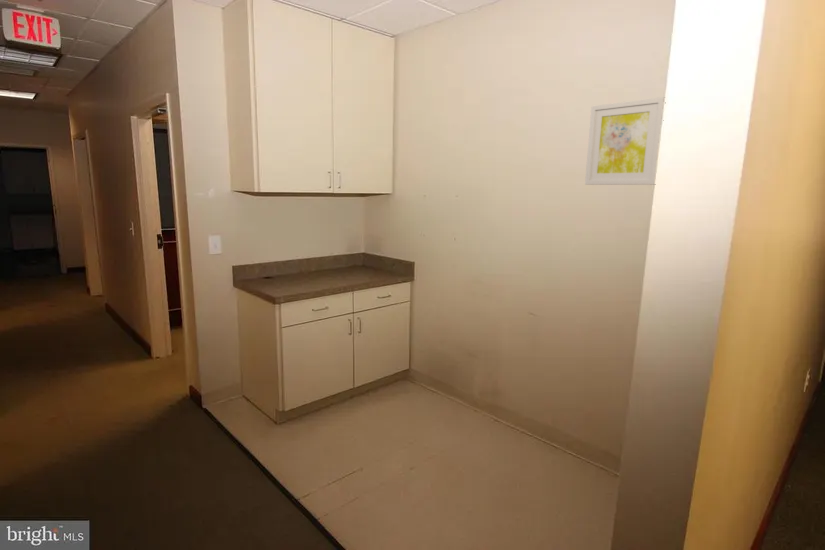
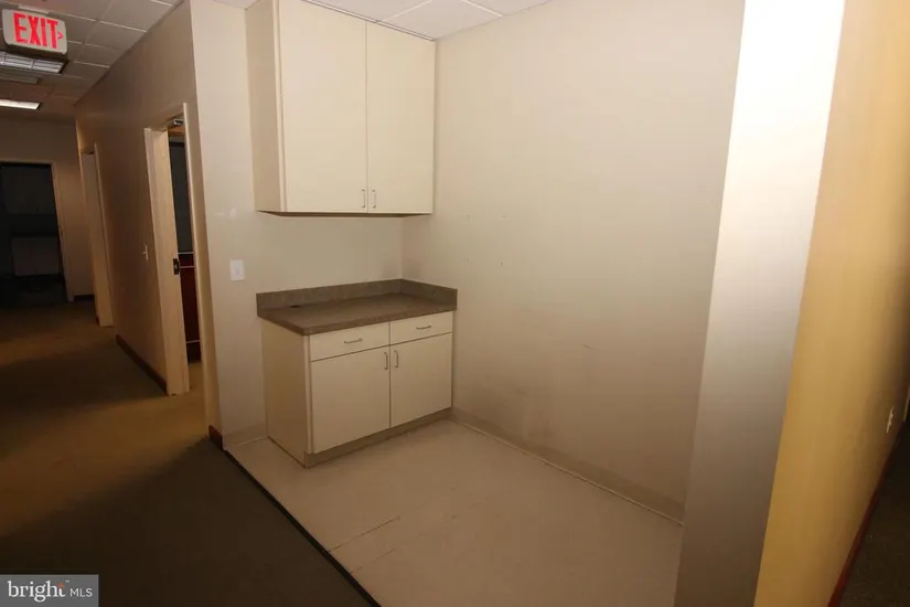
- wall art (622, 144)
